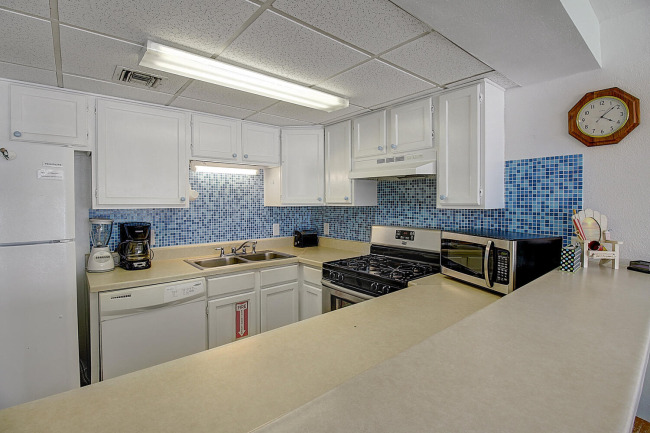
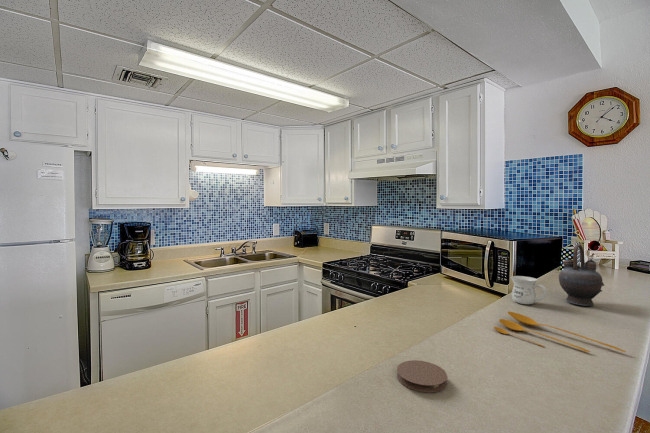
+ spoon (549, 336)
+ teapot (581, 273)
+ coaster (421, 375)
+ mug (528, 291)
